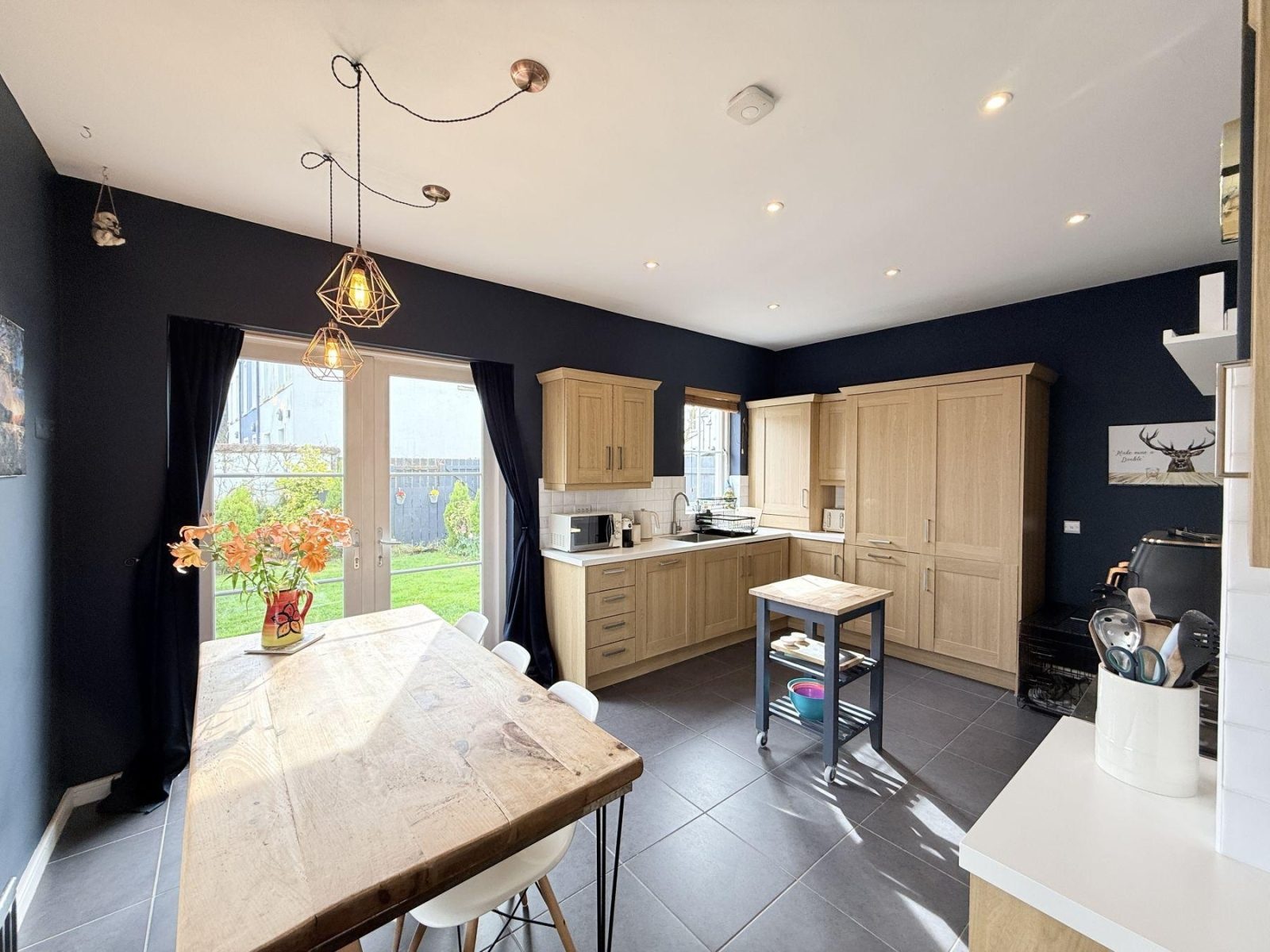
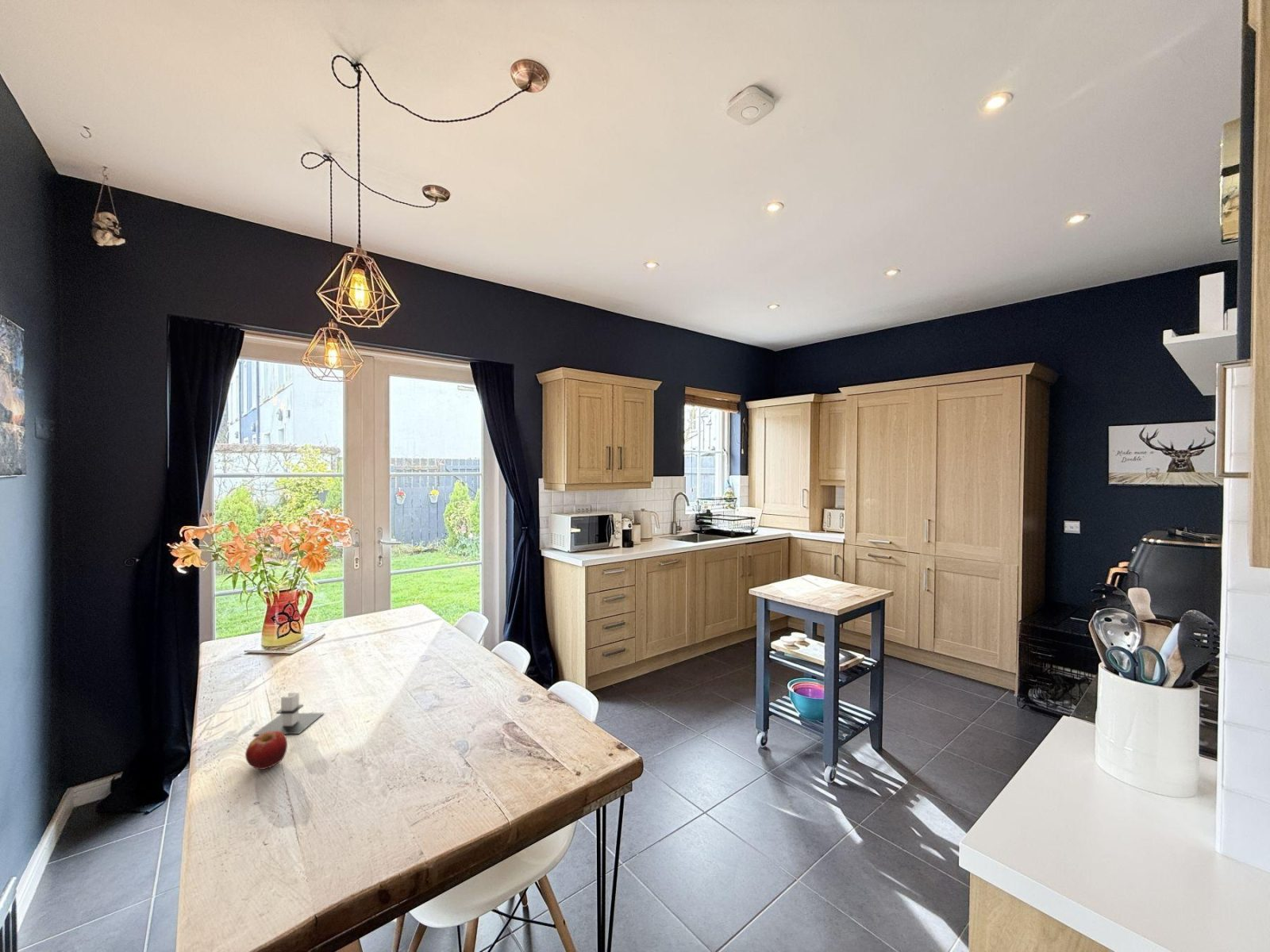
+ architectural model (290, 708)
+ fruit (267, 749)
